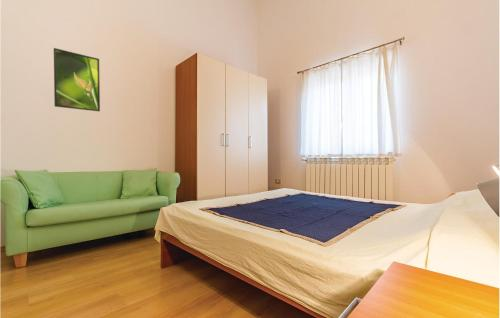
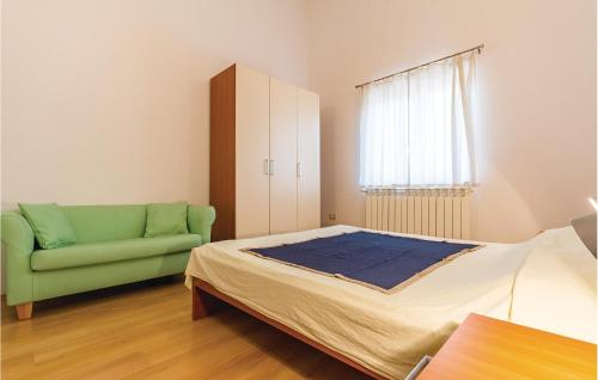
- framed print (78, 81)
